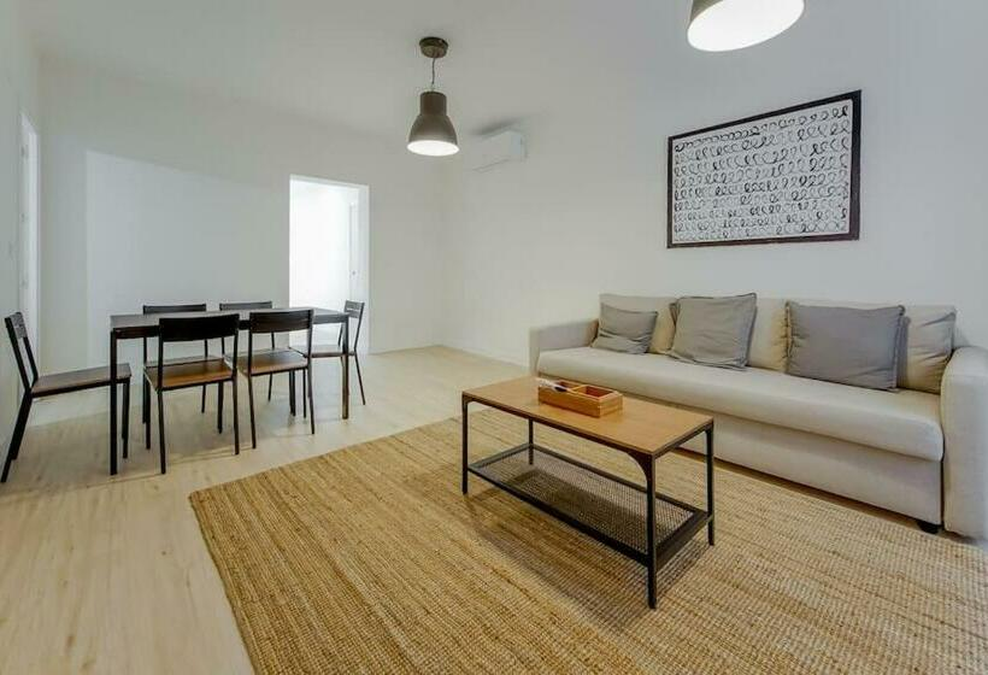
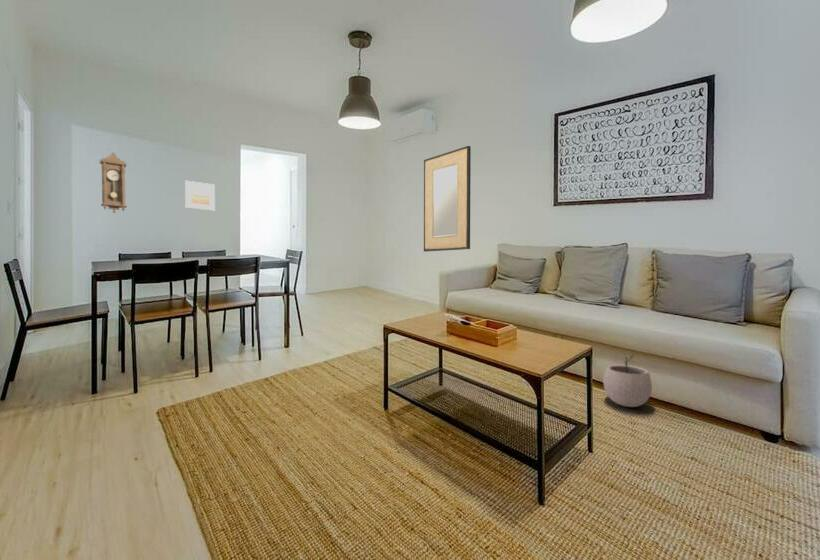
+ pendulum clock (113, 183)
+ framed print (200, 195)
+ plant pot (626, 378)
+ home mirror (445, 202)
